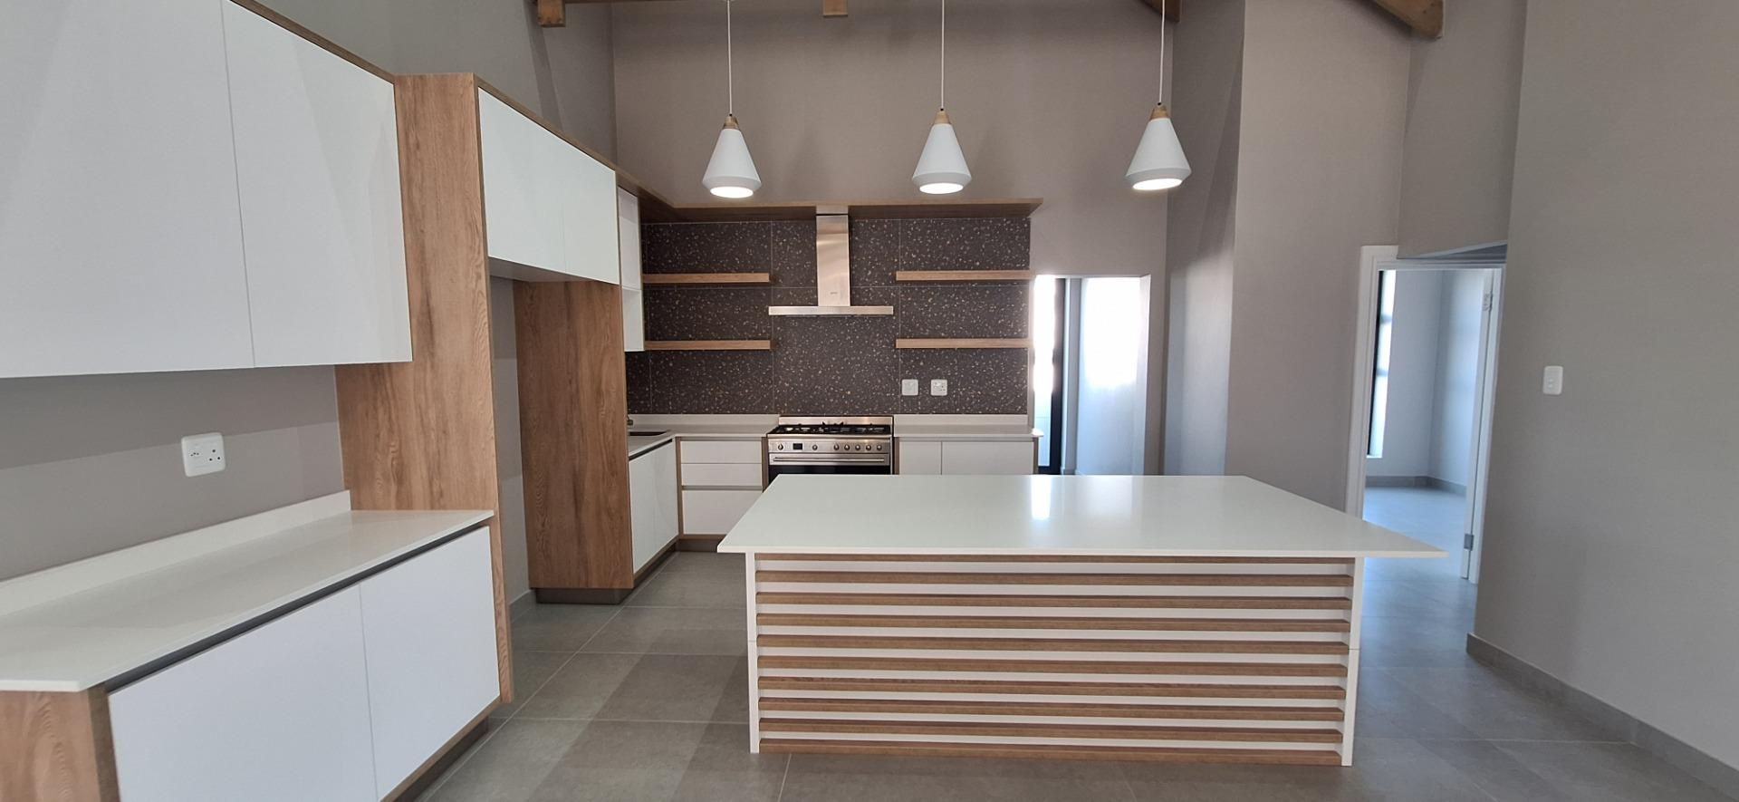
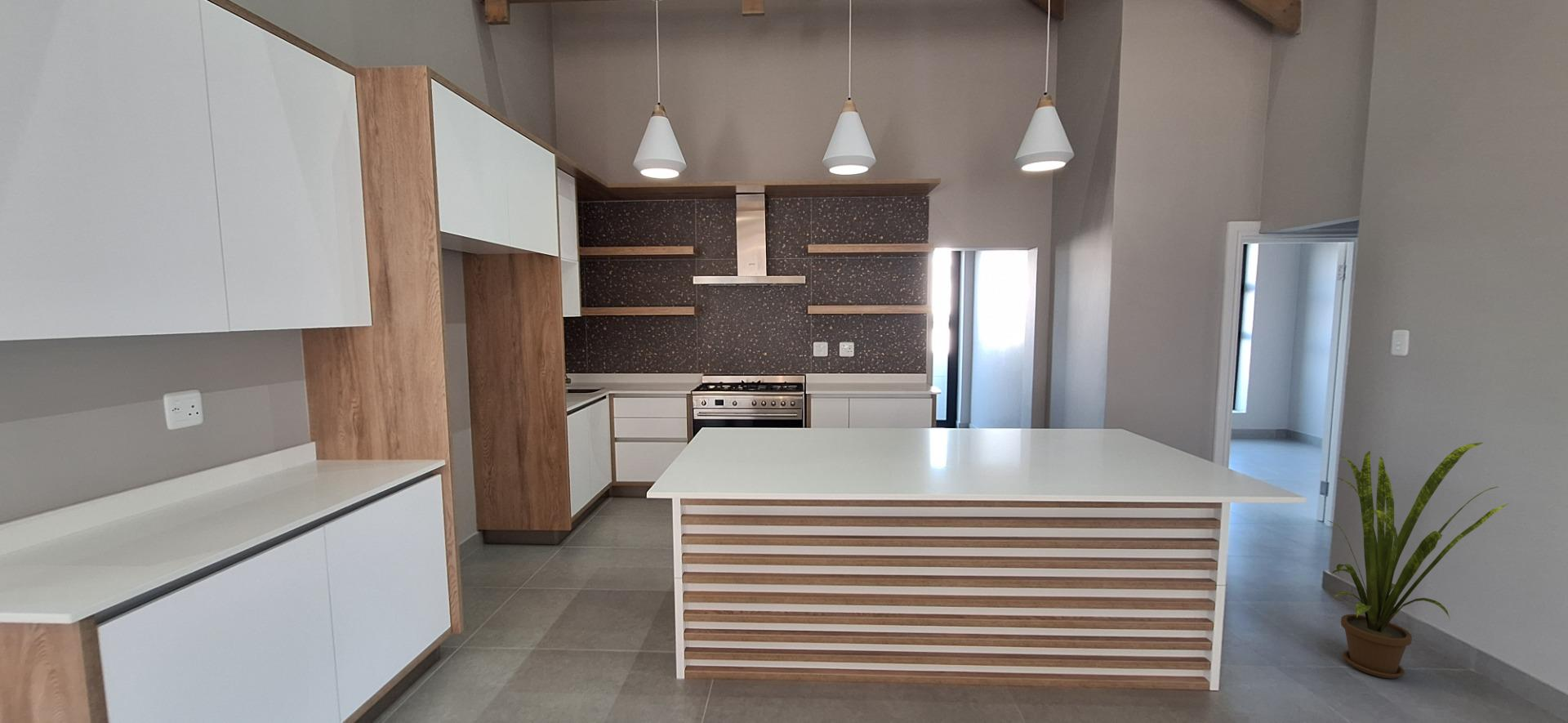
+ house plant (1389, 554)
